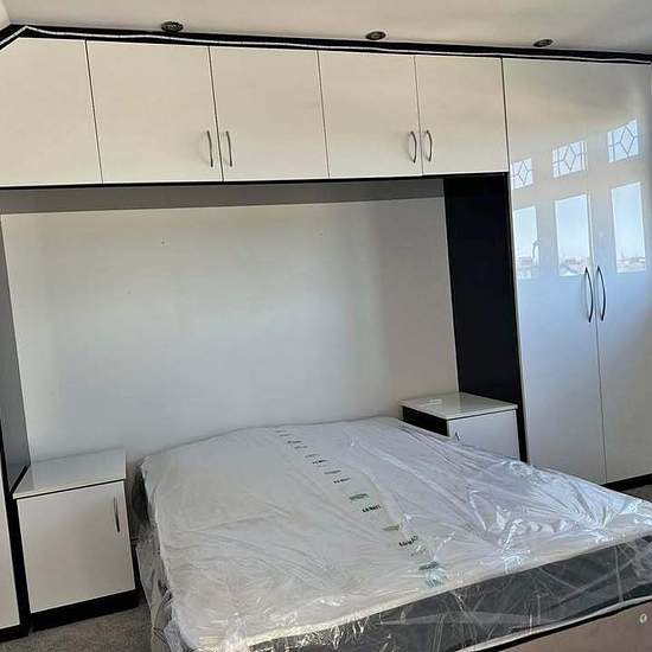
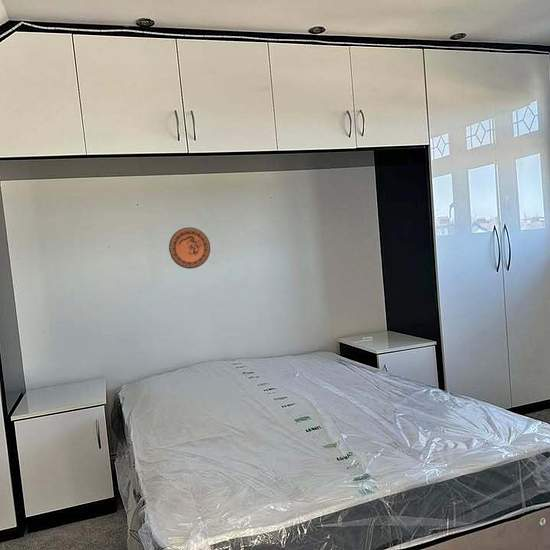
+ decorative plate (189, 248)
